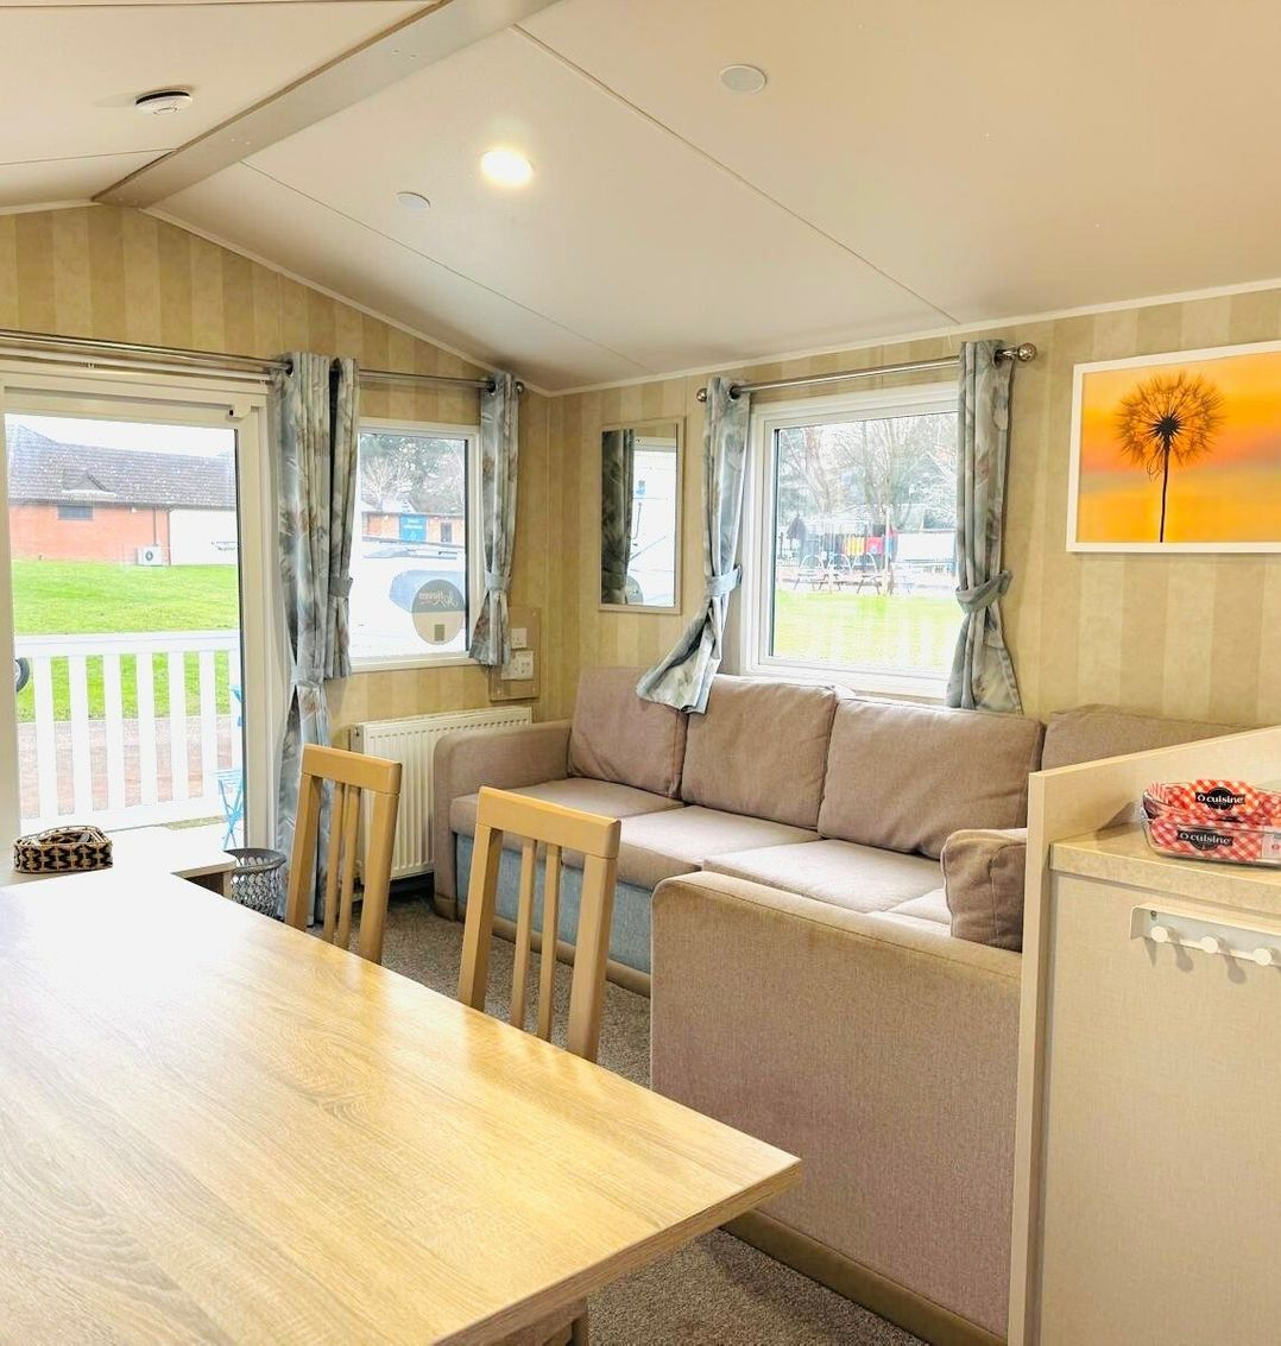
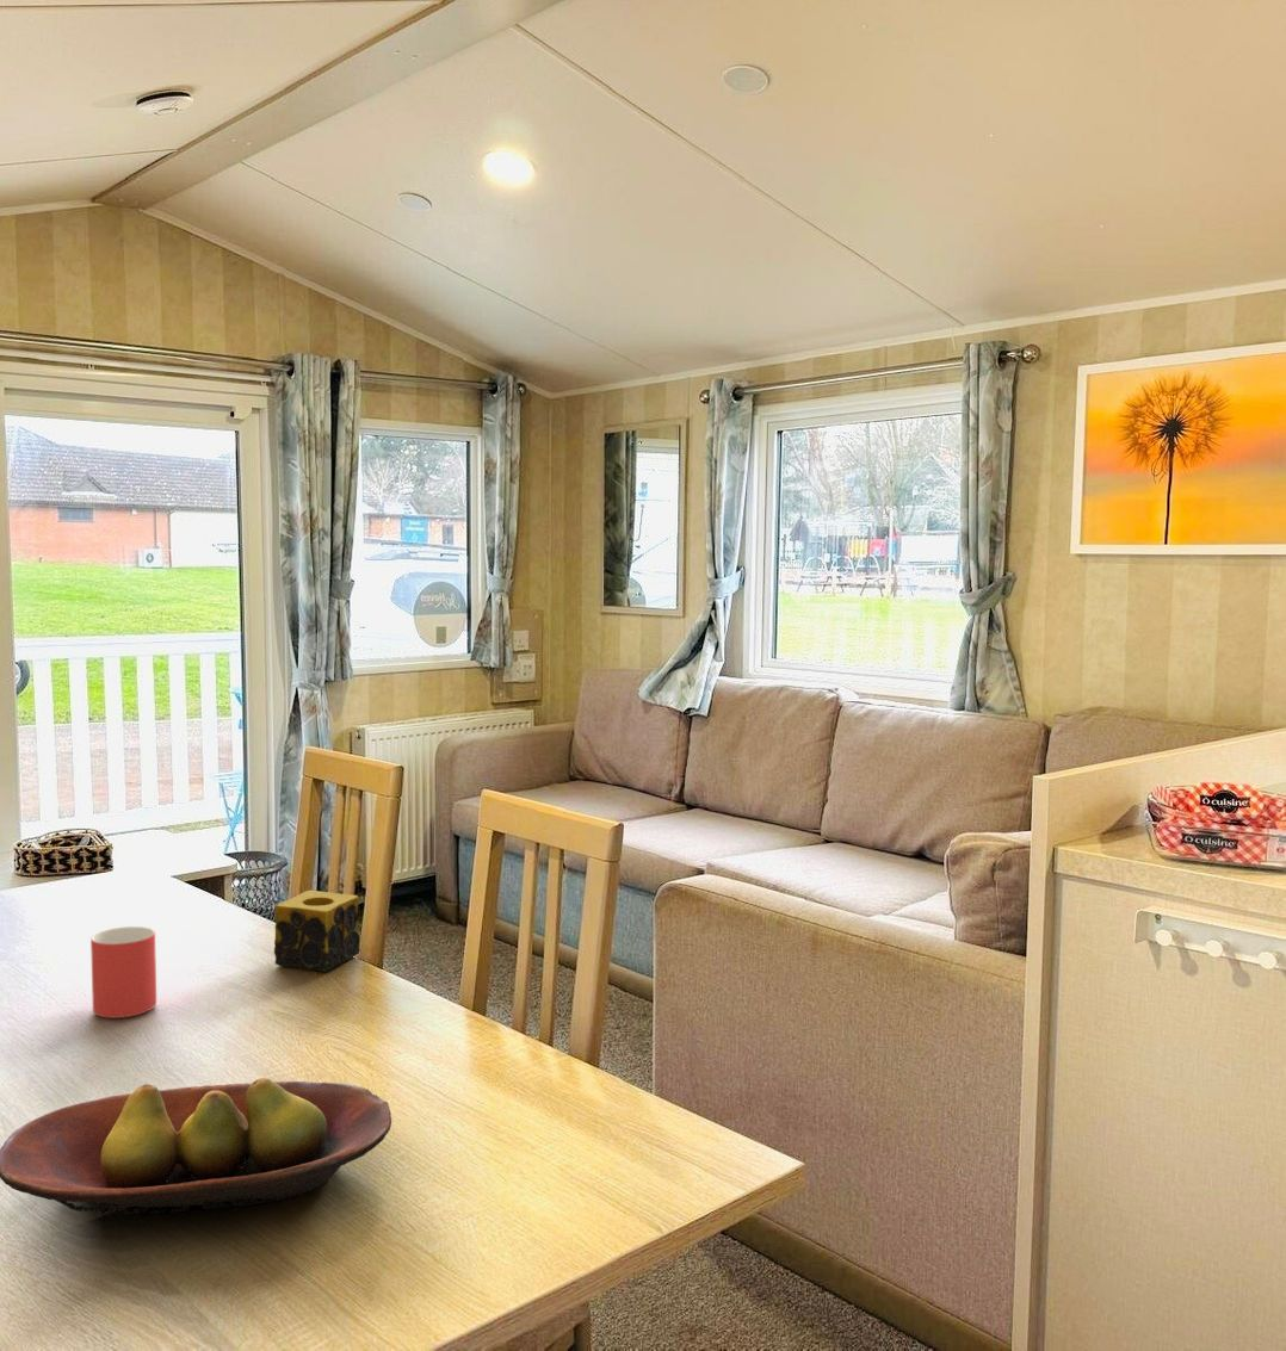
+ candle (317, 929)
+ mug (119, 969)
+ fruit bowl (201, 1134)
